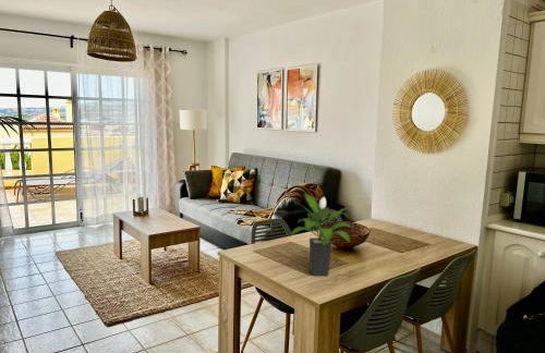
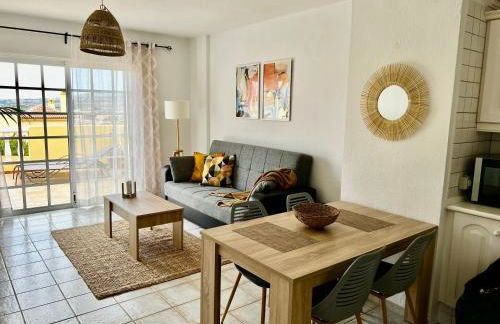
- potted plant (322, 235)
